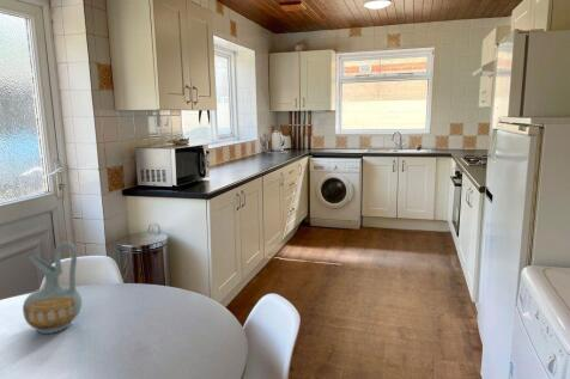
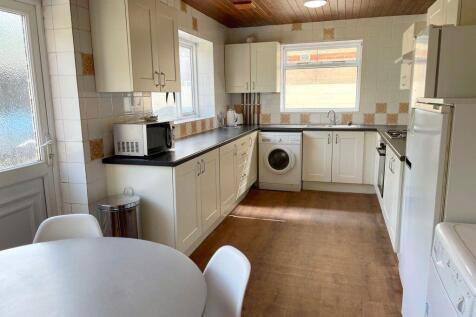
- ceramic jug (50, 286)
